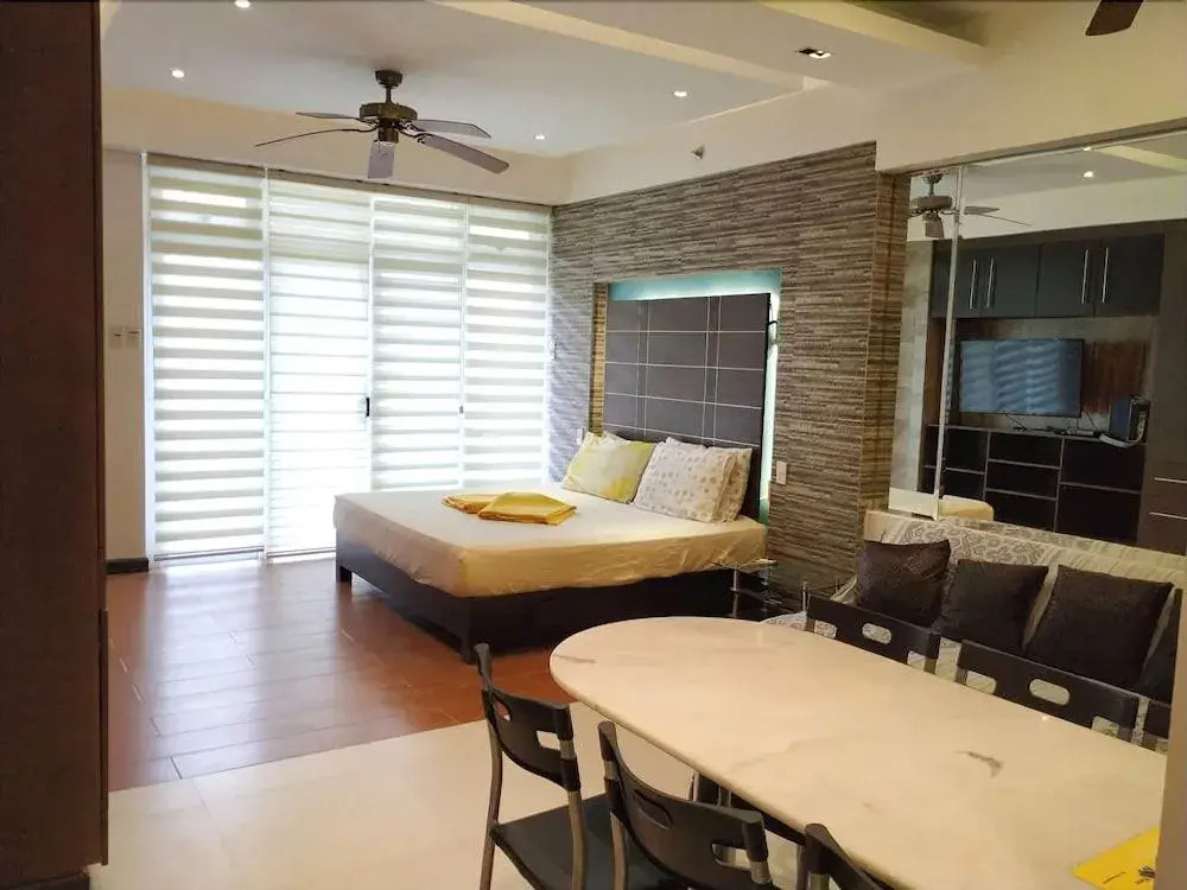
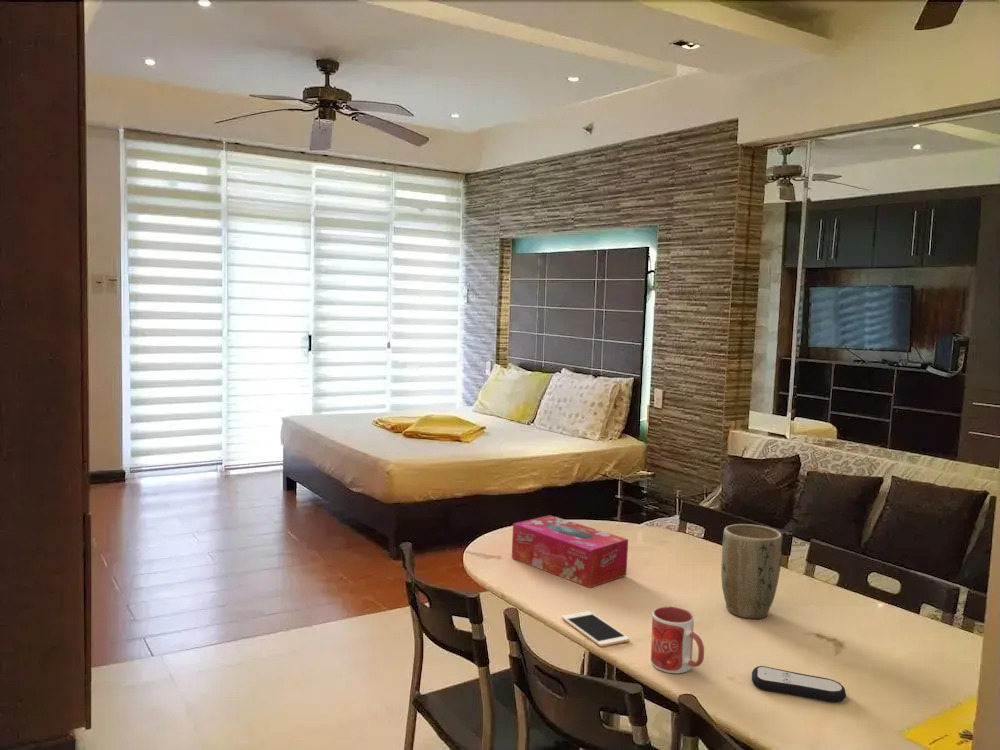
+ cell phone (594, 628)
+ remote control (797, 683)
+ plant pot (750, 571)
+ tissue box (568, 548)
+ mug (678, 643)
